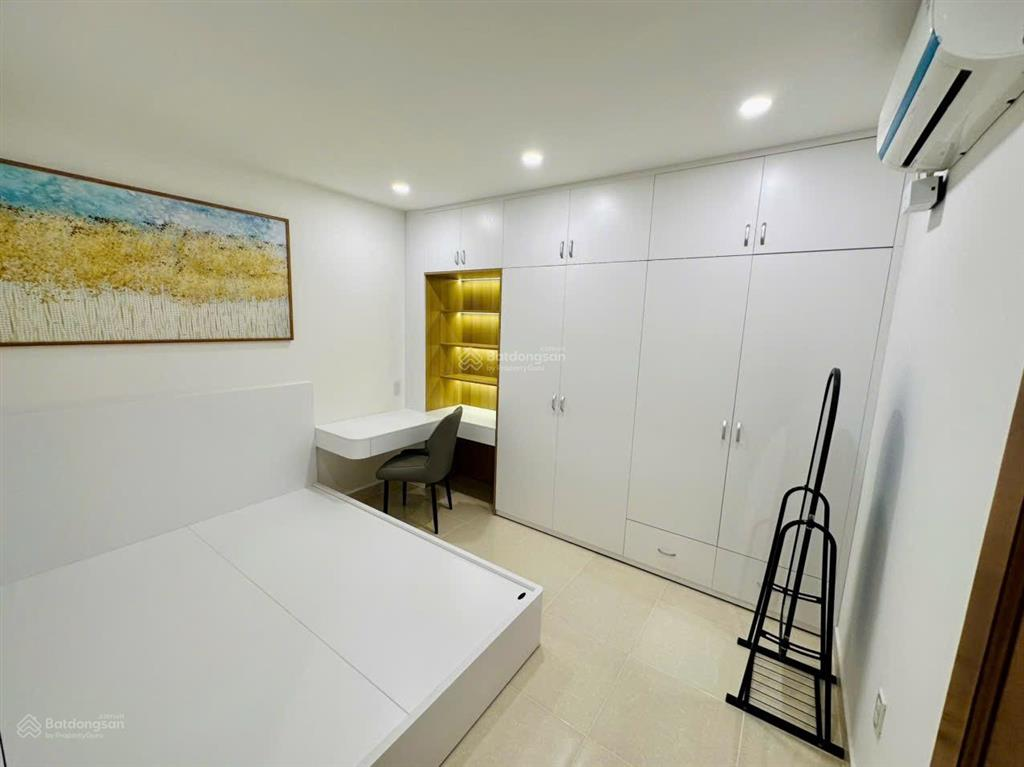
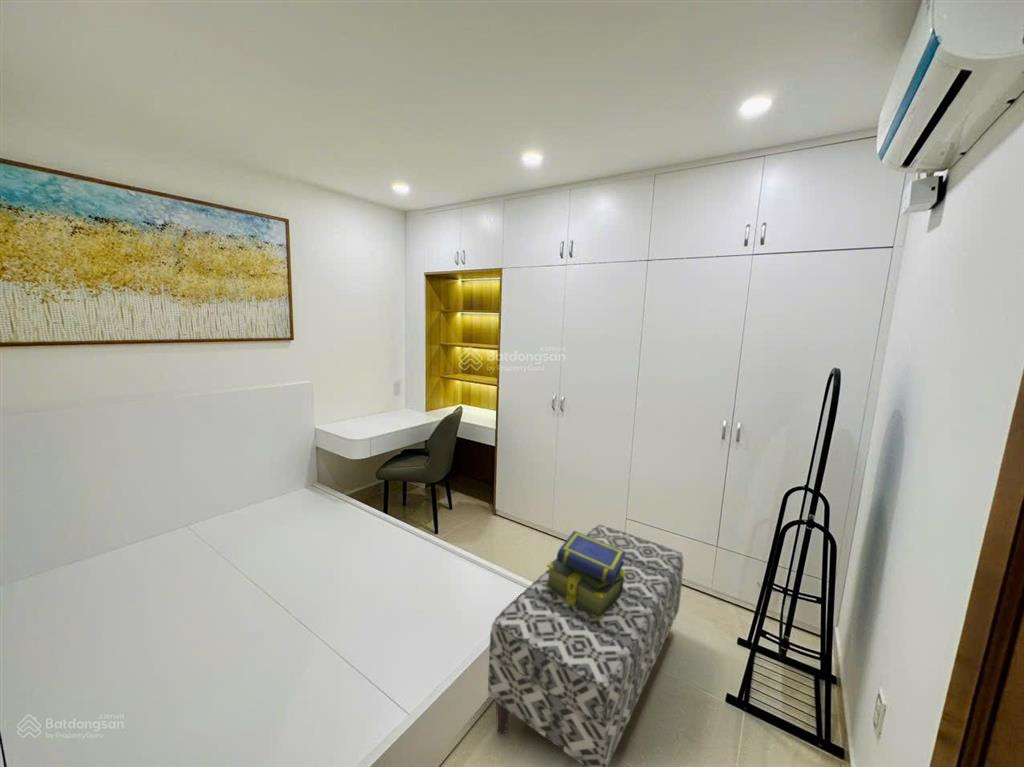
+ bench (598, 629)
+ stack of books (588, 569)
